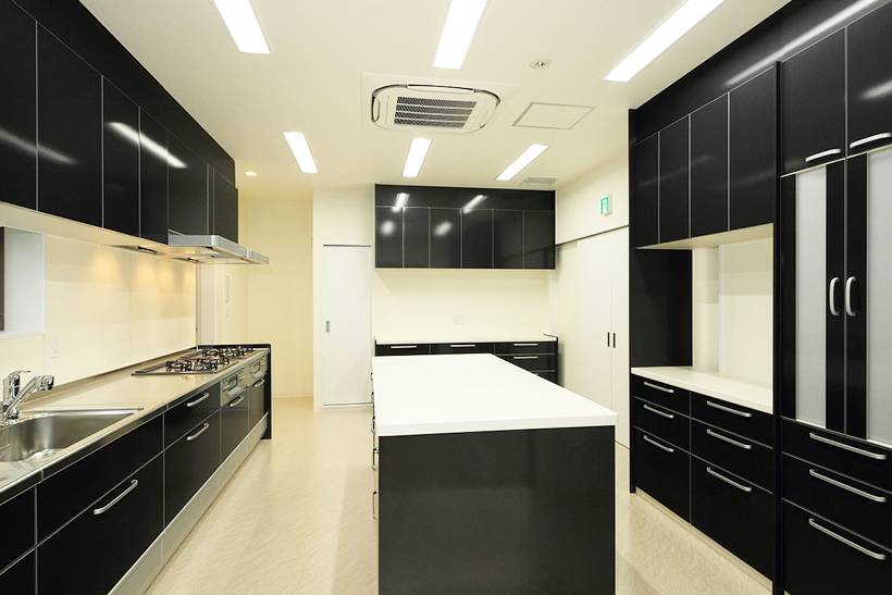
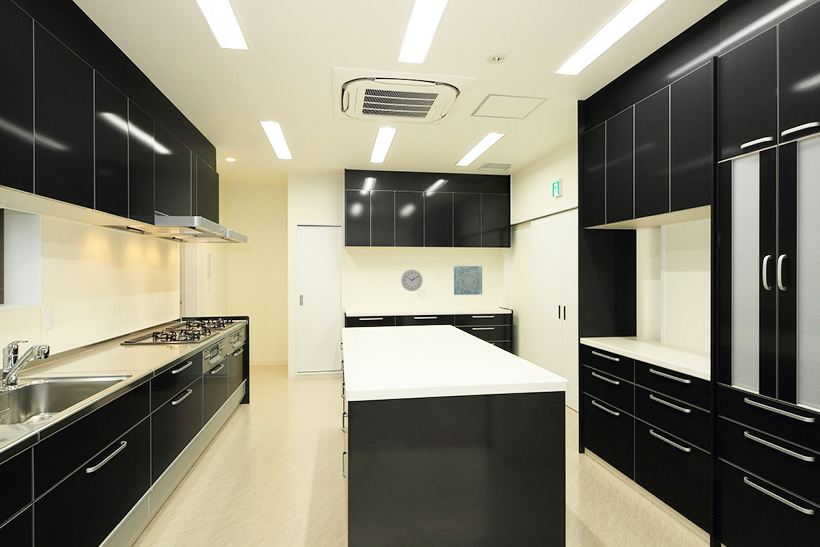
+ wall clock (411, 280)
+ wall art (468, 280)
